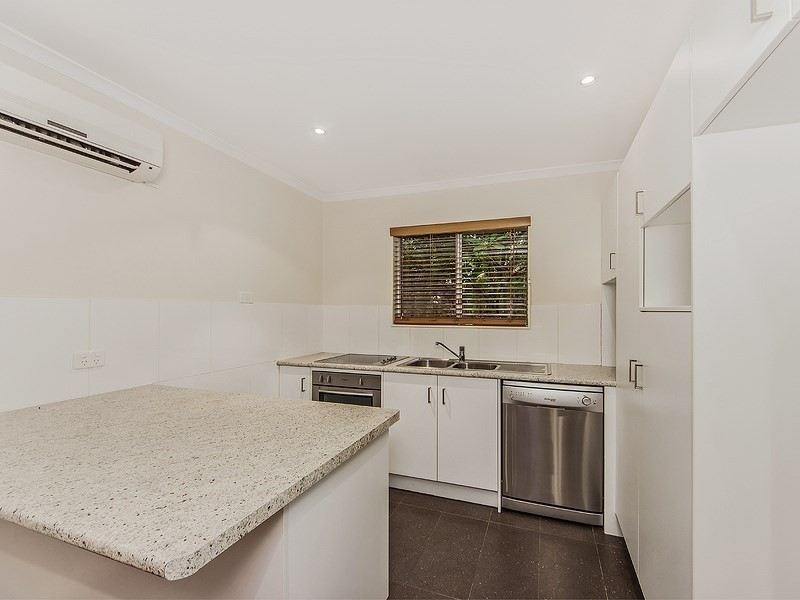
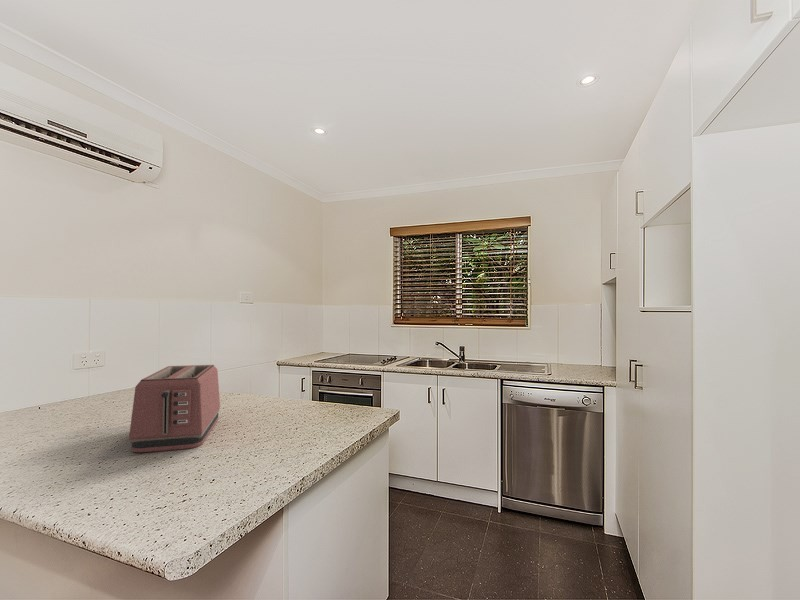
+ toaster (180, 403)
